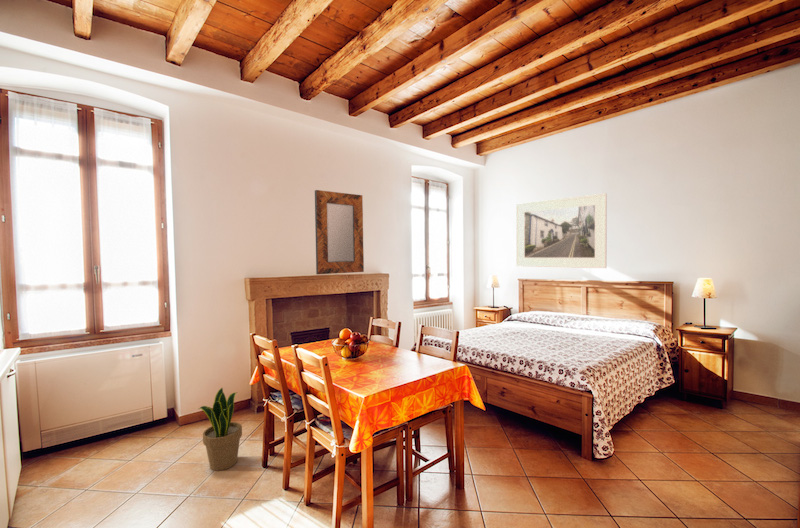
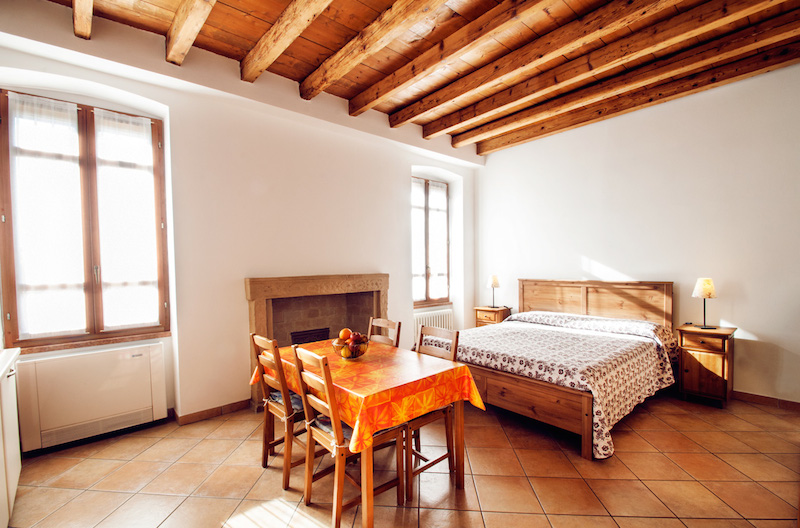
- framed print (557, 233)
- home mirror (340, 233)
- potted plant (220, 427)
